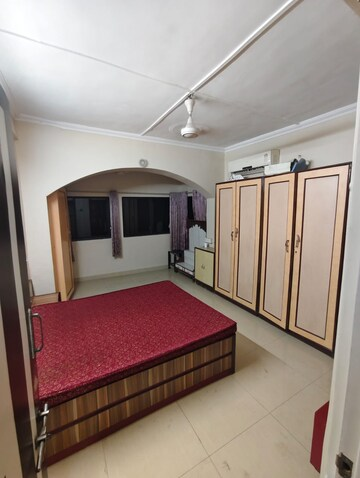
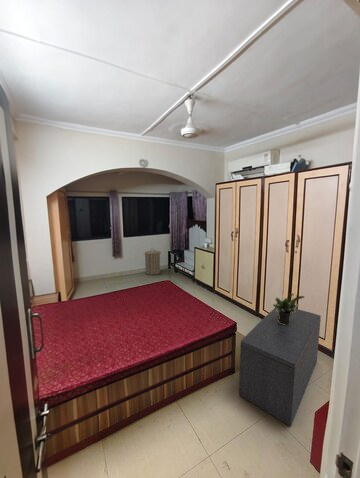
+ bench (283, 352)
+ potted plant (289, 306)
+ laundry hamper (152, 260)
